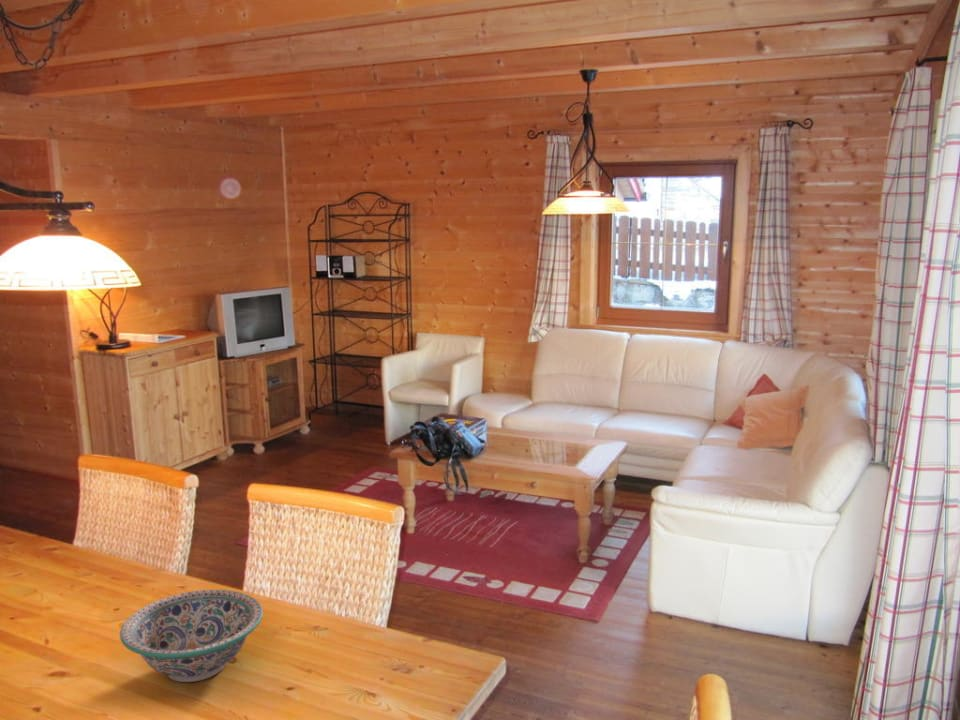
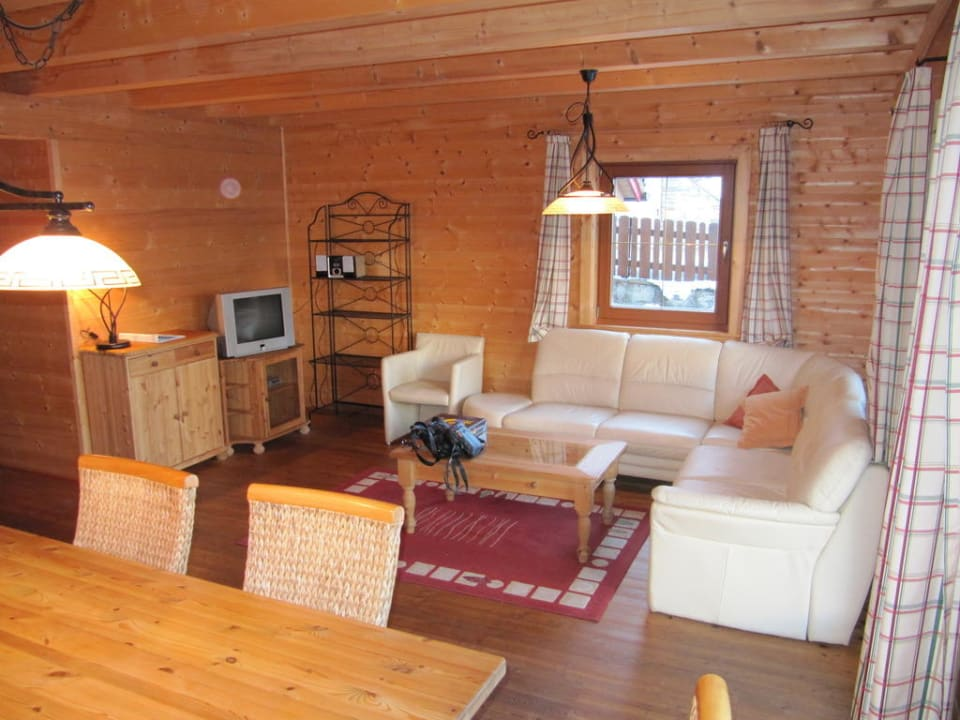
- decorative bowl (194, 643)
